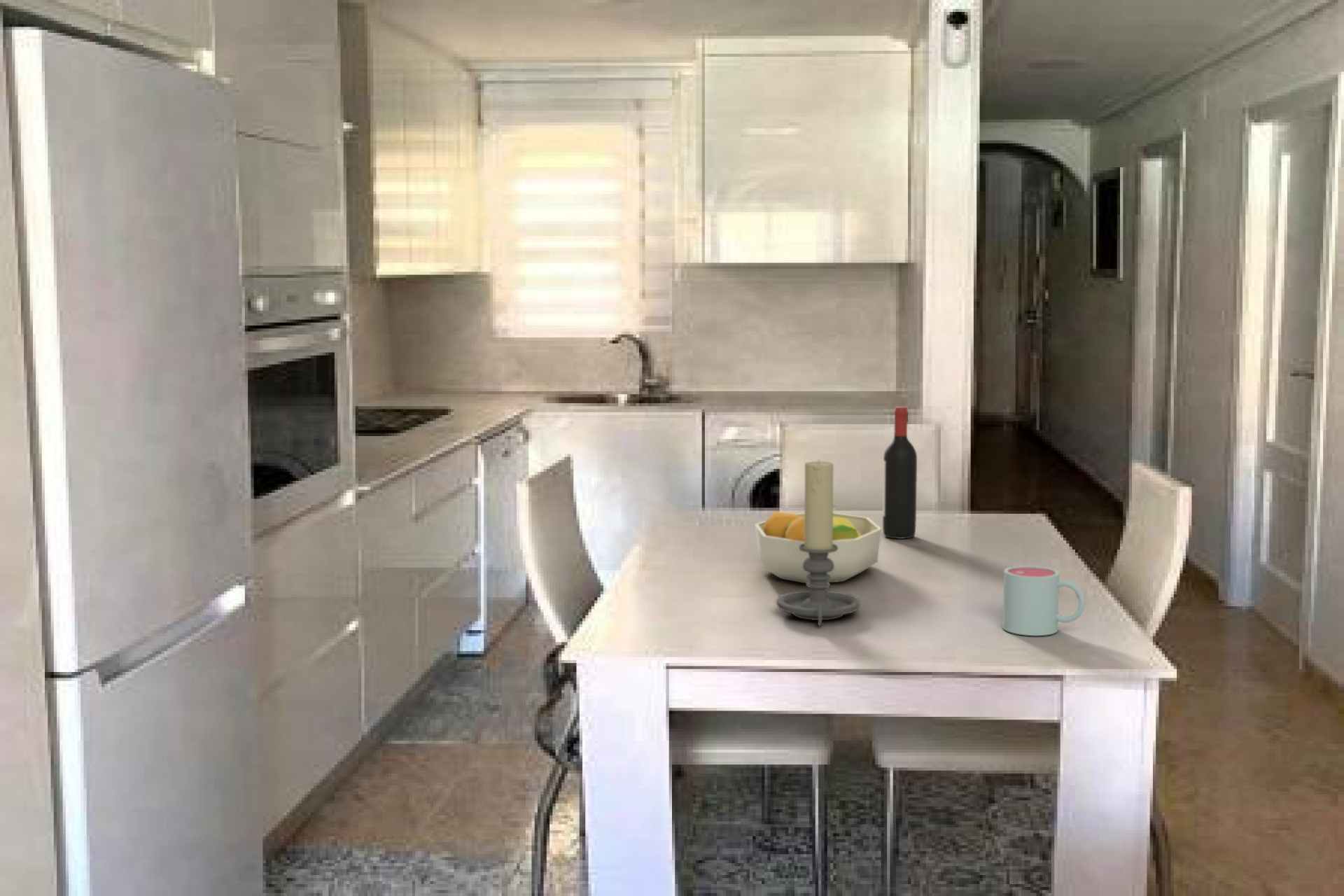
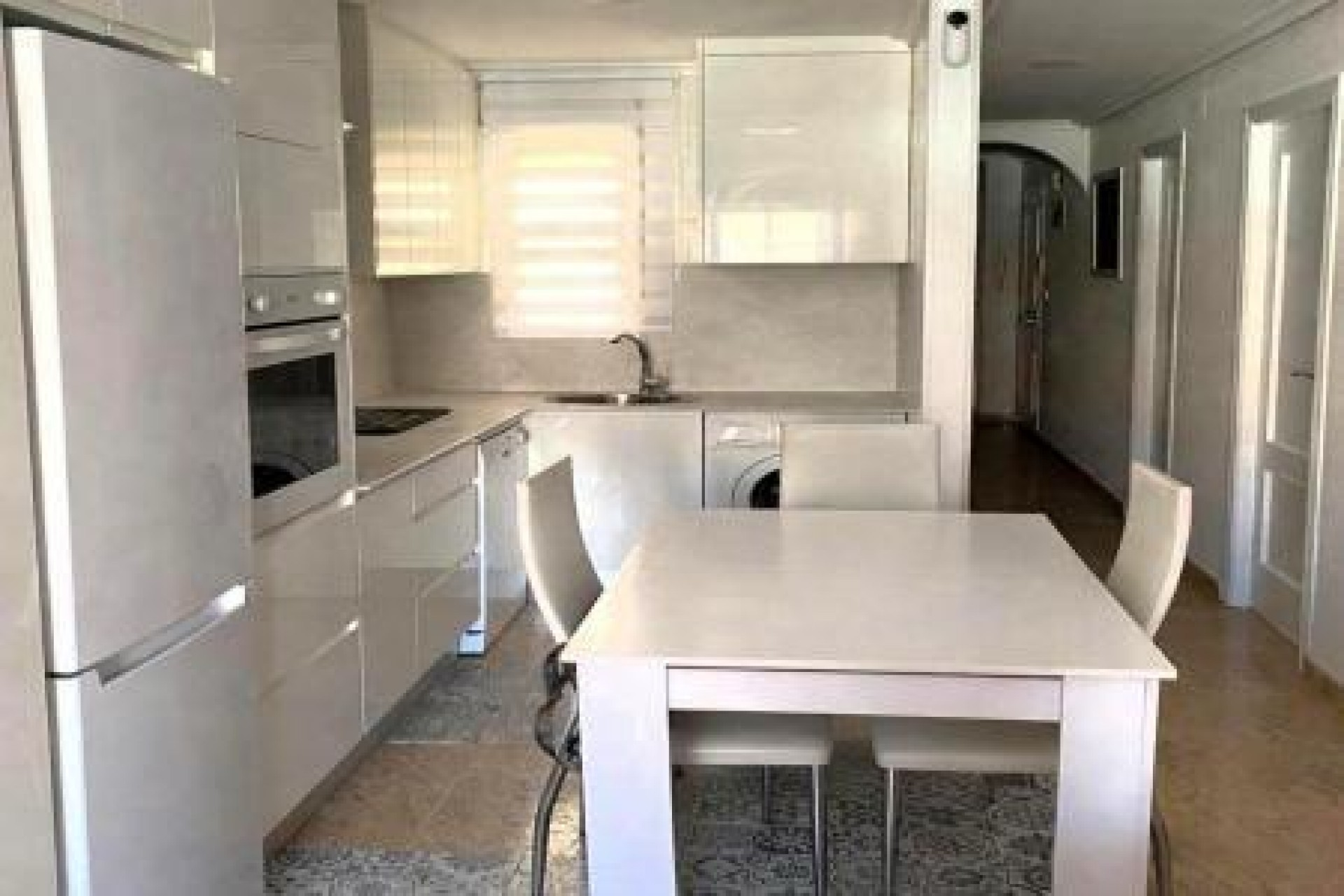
- mug (1044, 601)
- candle holder (818, 538)
- fruit bowl (804, 538)
- wine bottle (899, 472)
